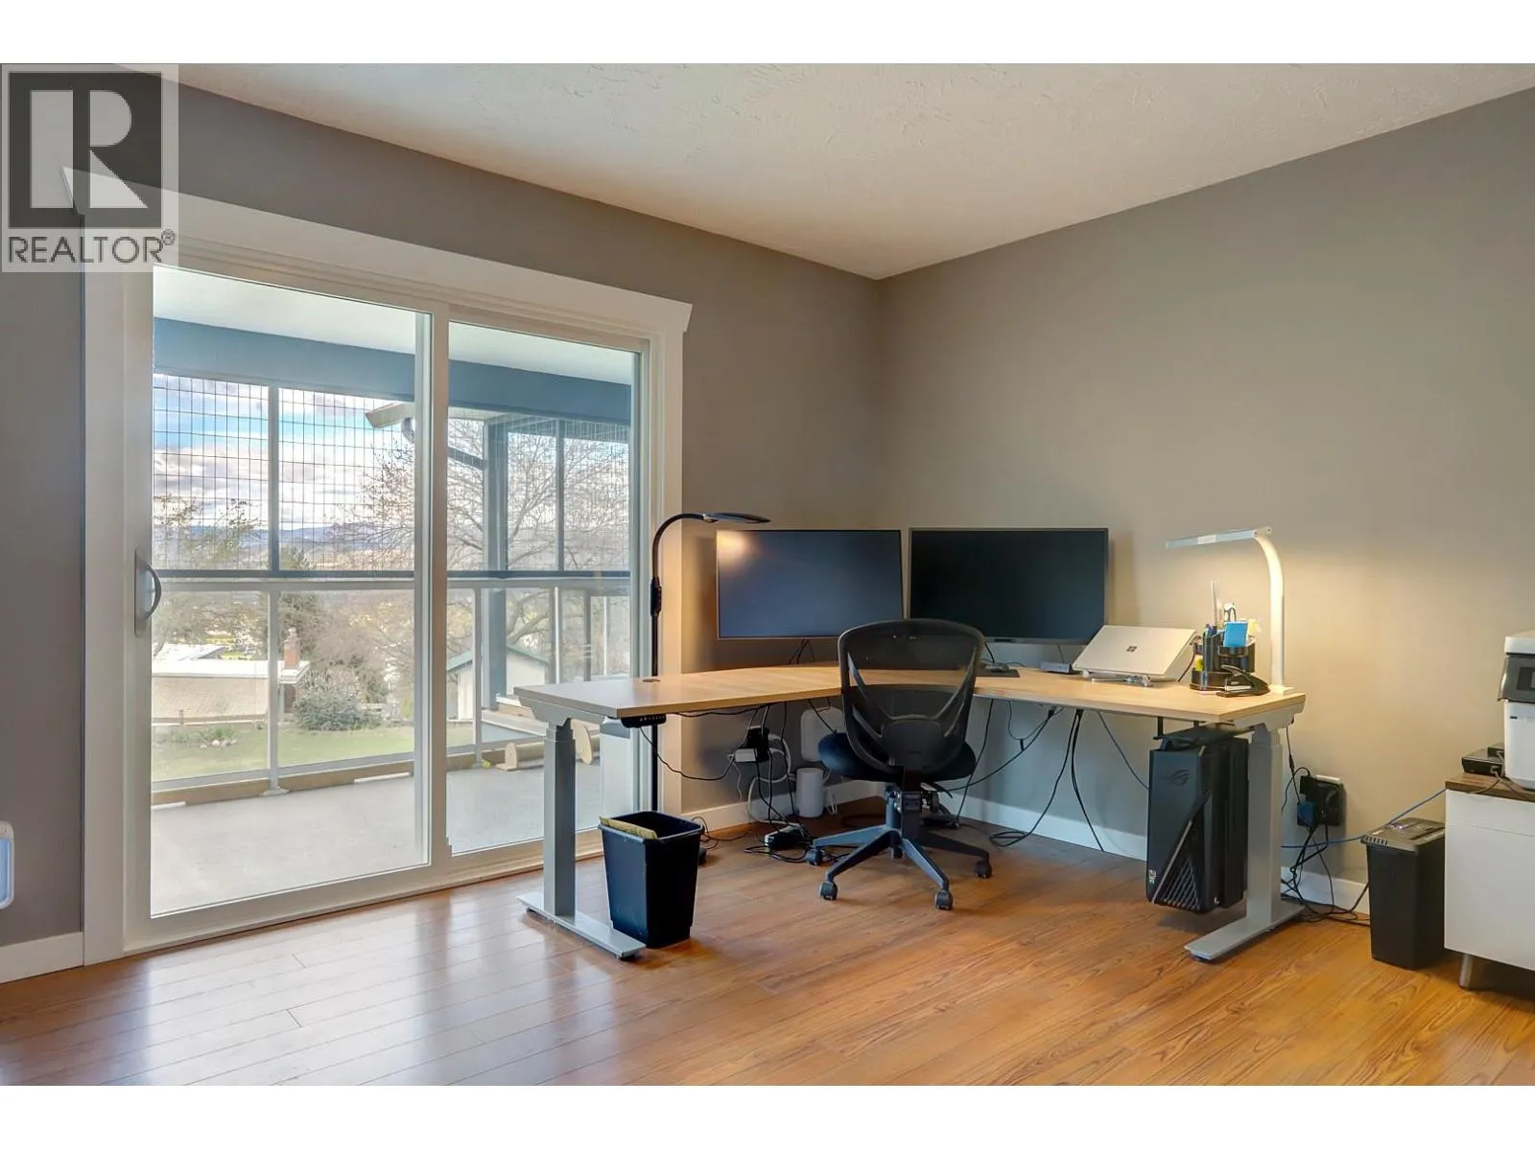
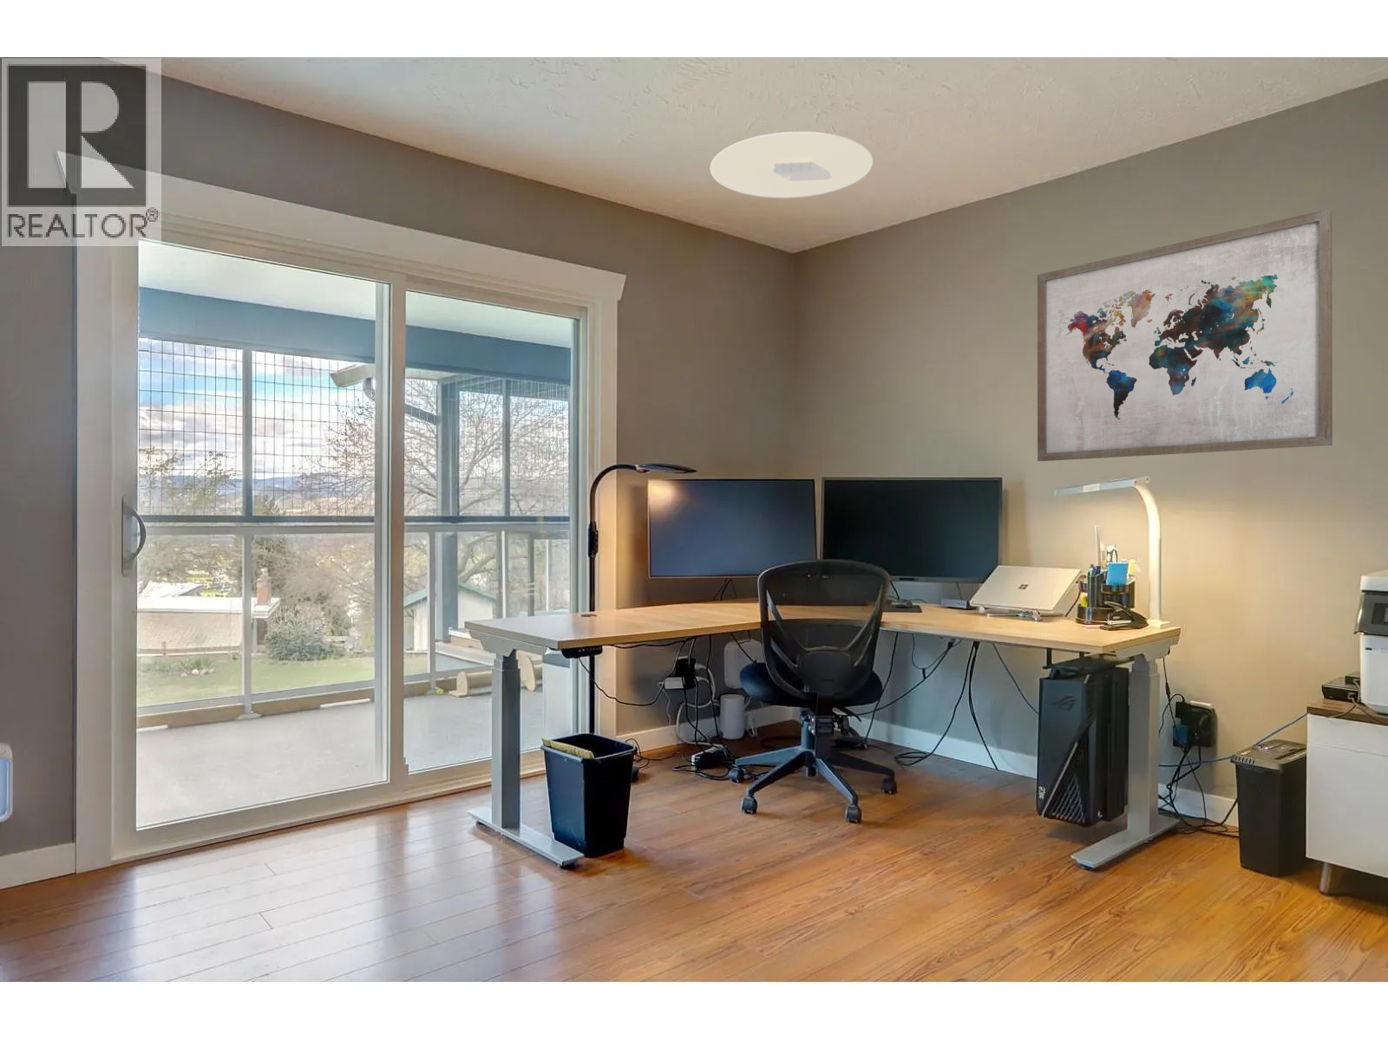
+ wall art (1167, 351)
+ ceiling light (790, 161)
